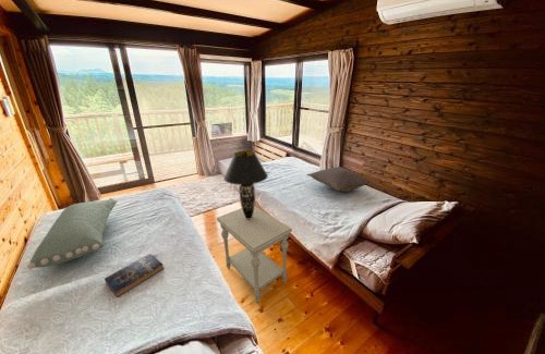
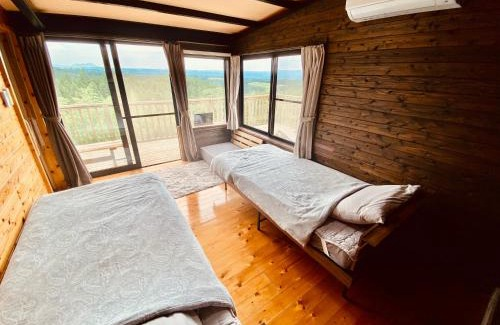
- side table (254, 251)
- book (135, 272)
- cushion (336, 179)
- pillow (83, 225)
- table lamp (246, 186)
